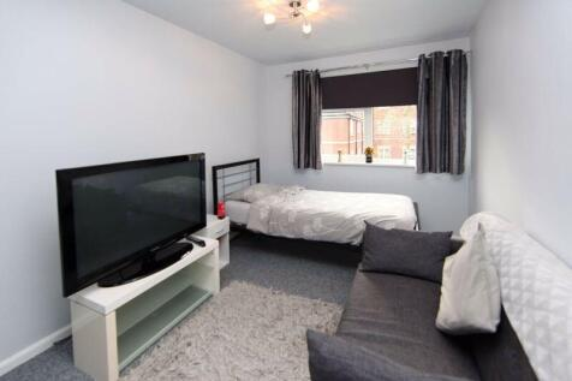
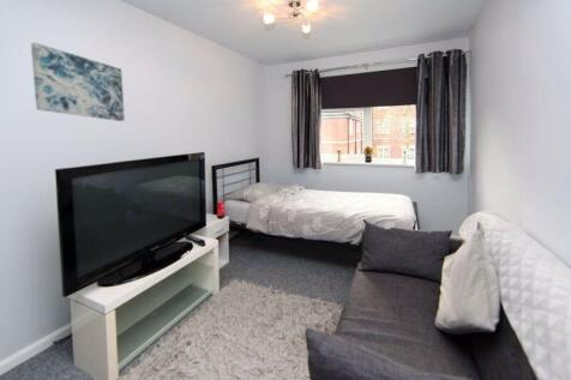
+ wall art (83, 86)
